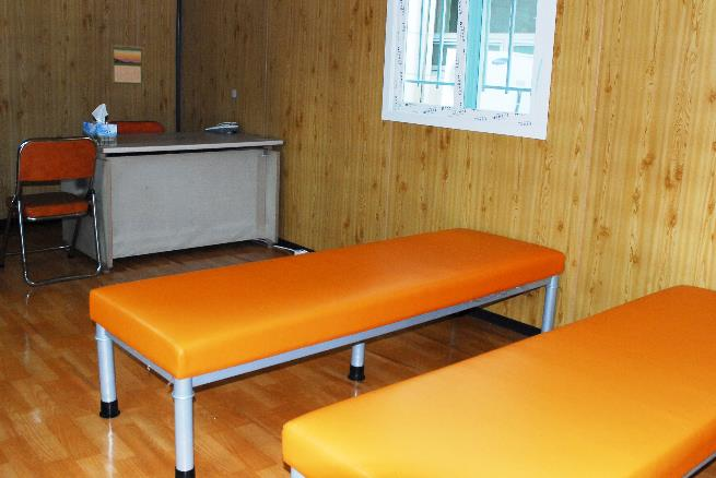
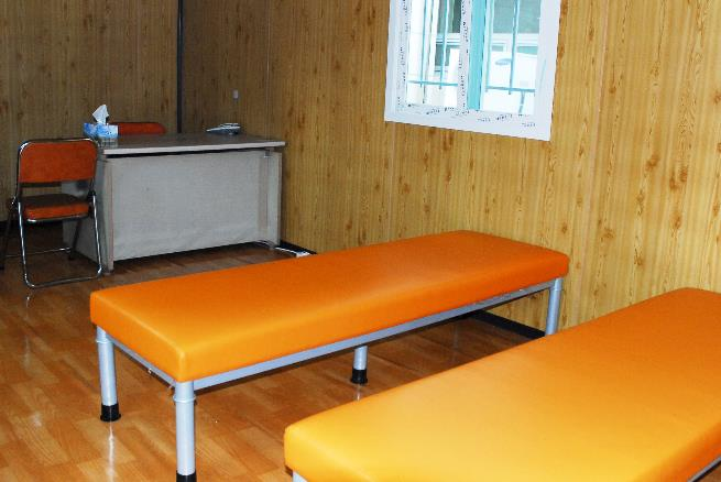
- calendar (127, 64)
